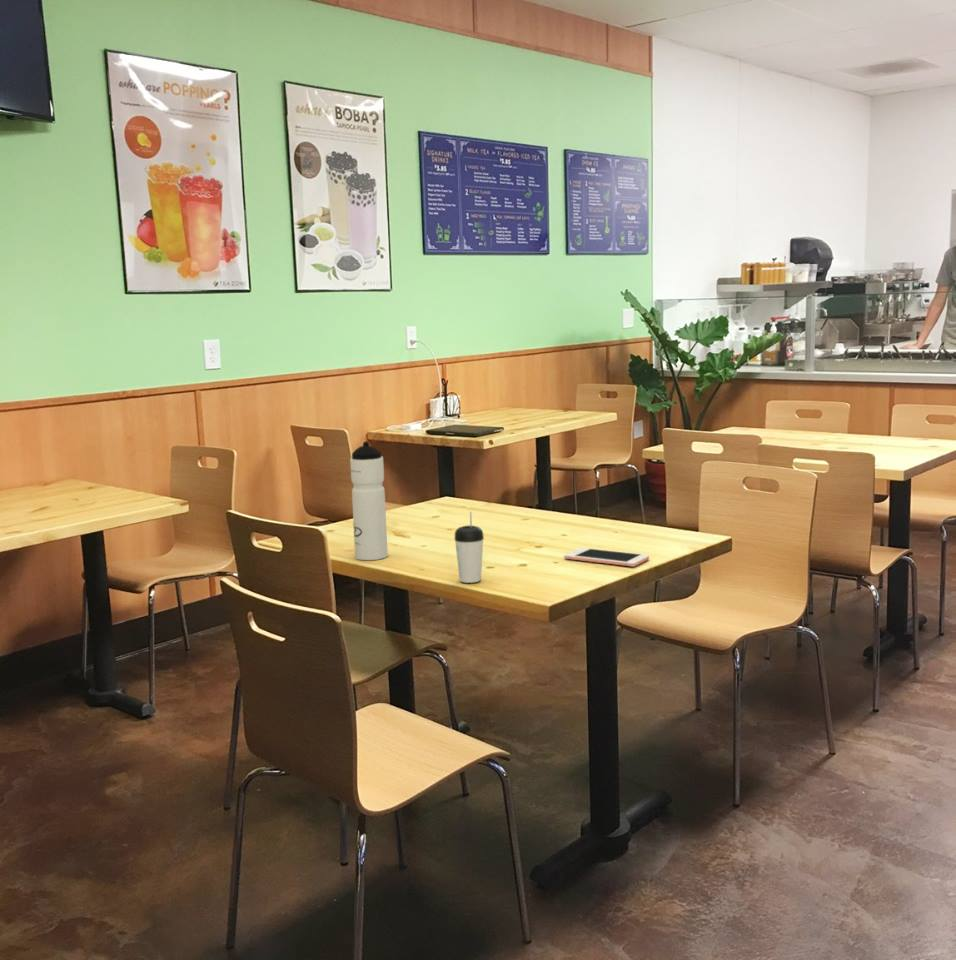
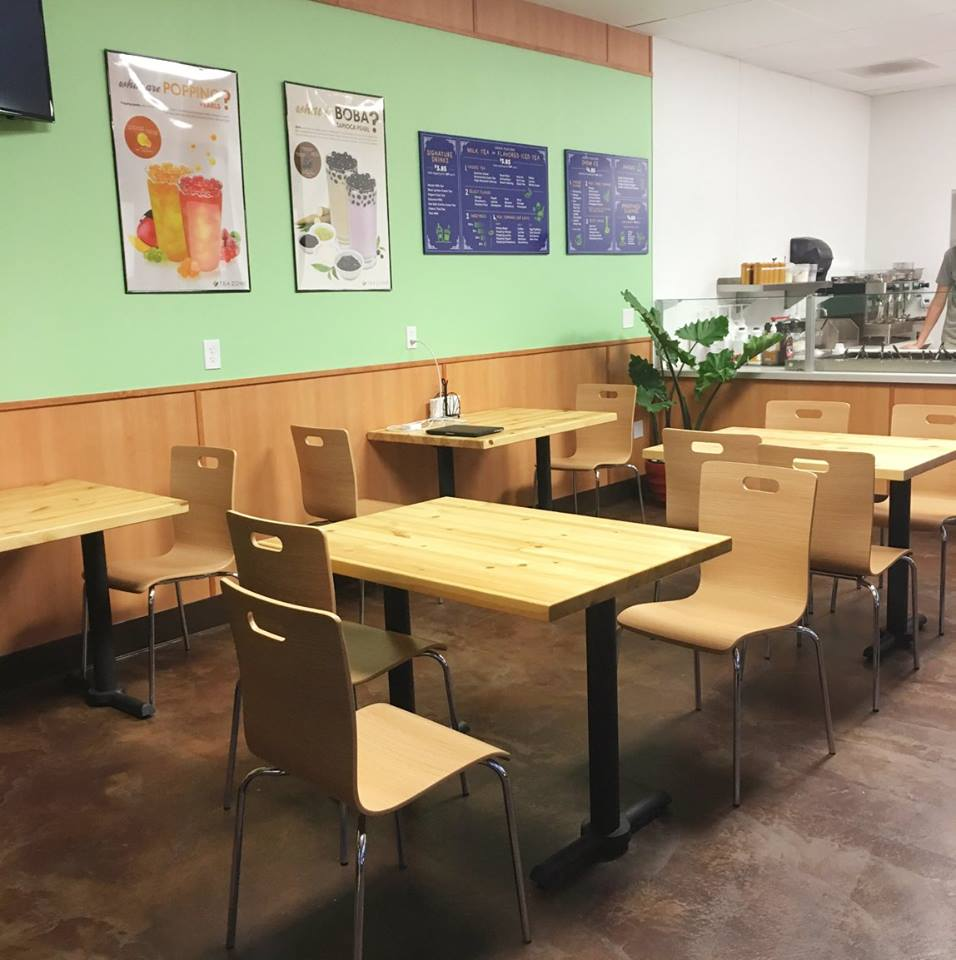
- water bottle (368, 499)
- beverage cup (469, 546)
- cell phone (606, 556)
